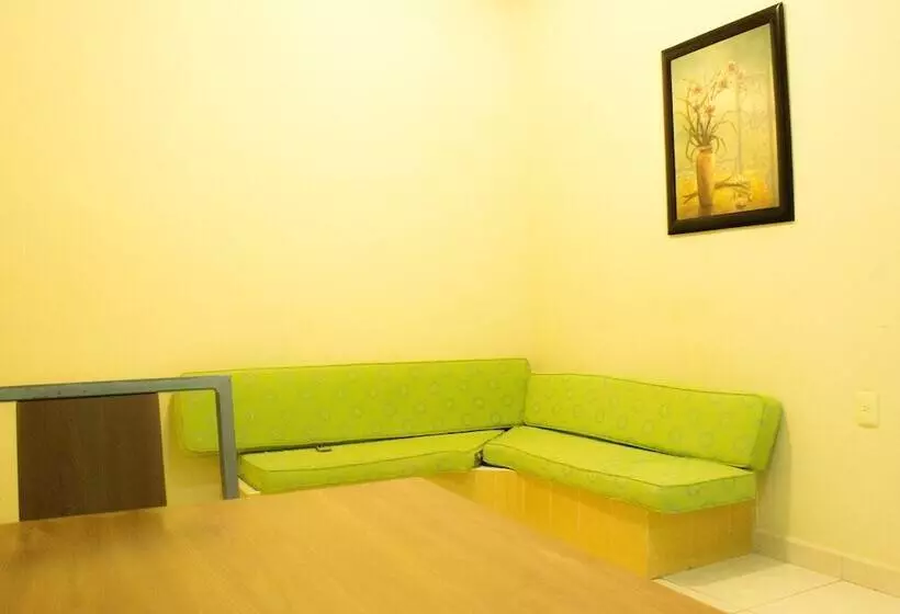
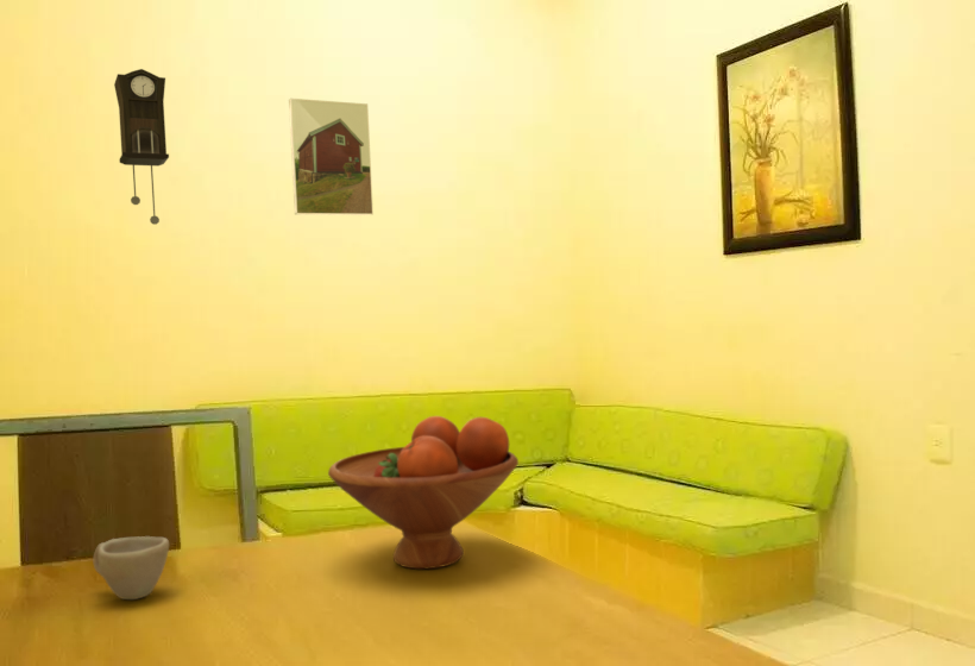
+ cup (126, 568)
+ pendulum clock (143, 147)
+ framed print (332, 158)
+ fruit bowl (424, 491)
